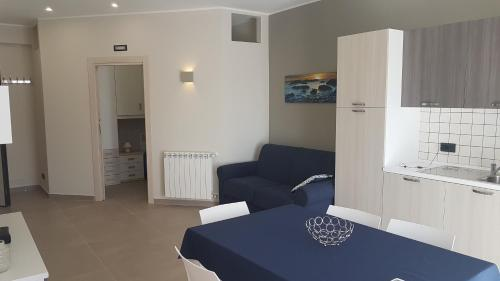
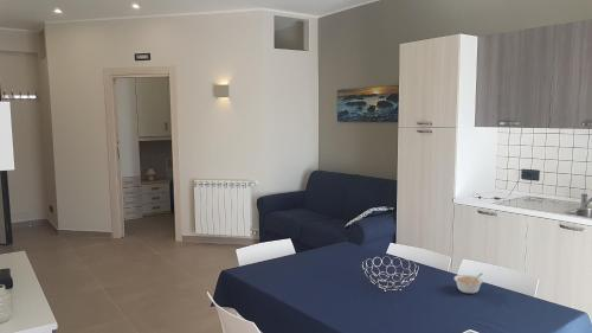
+ legume (468, 282)
